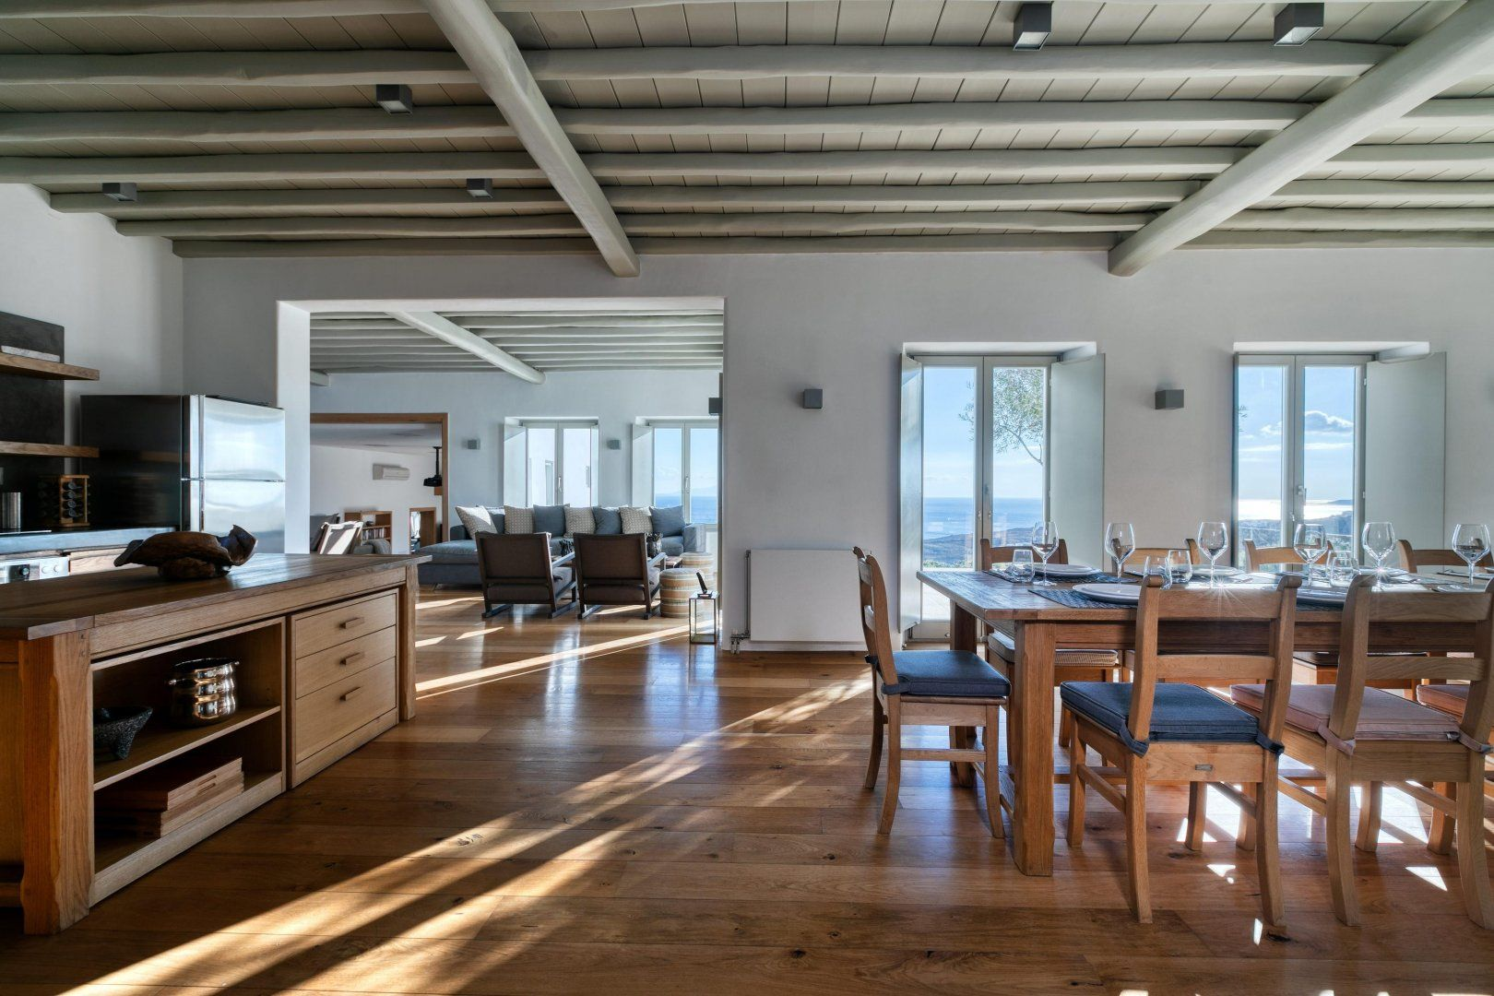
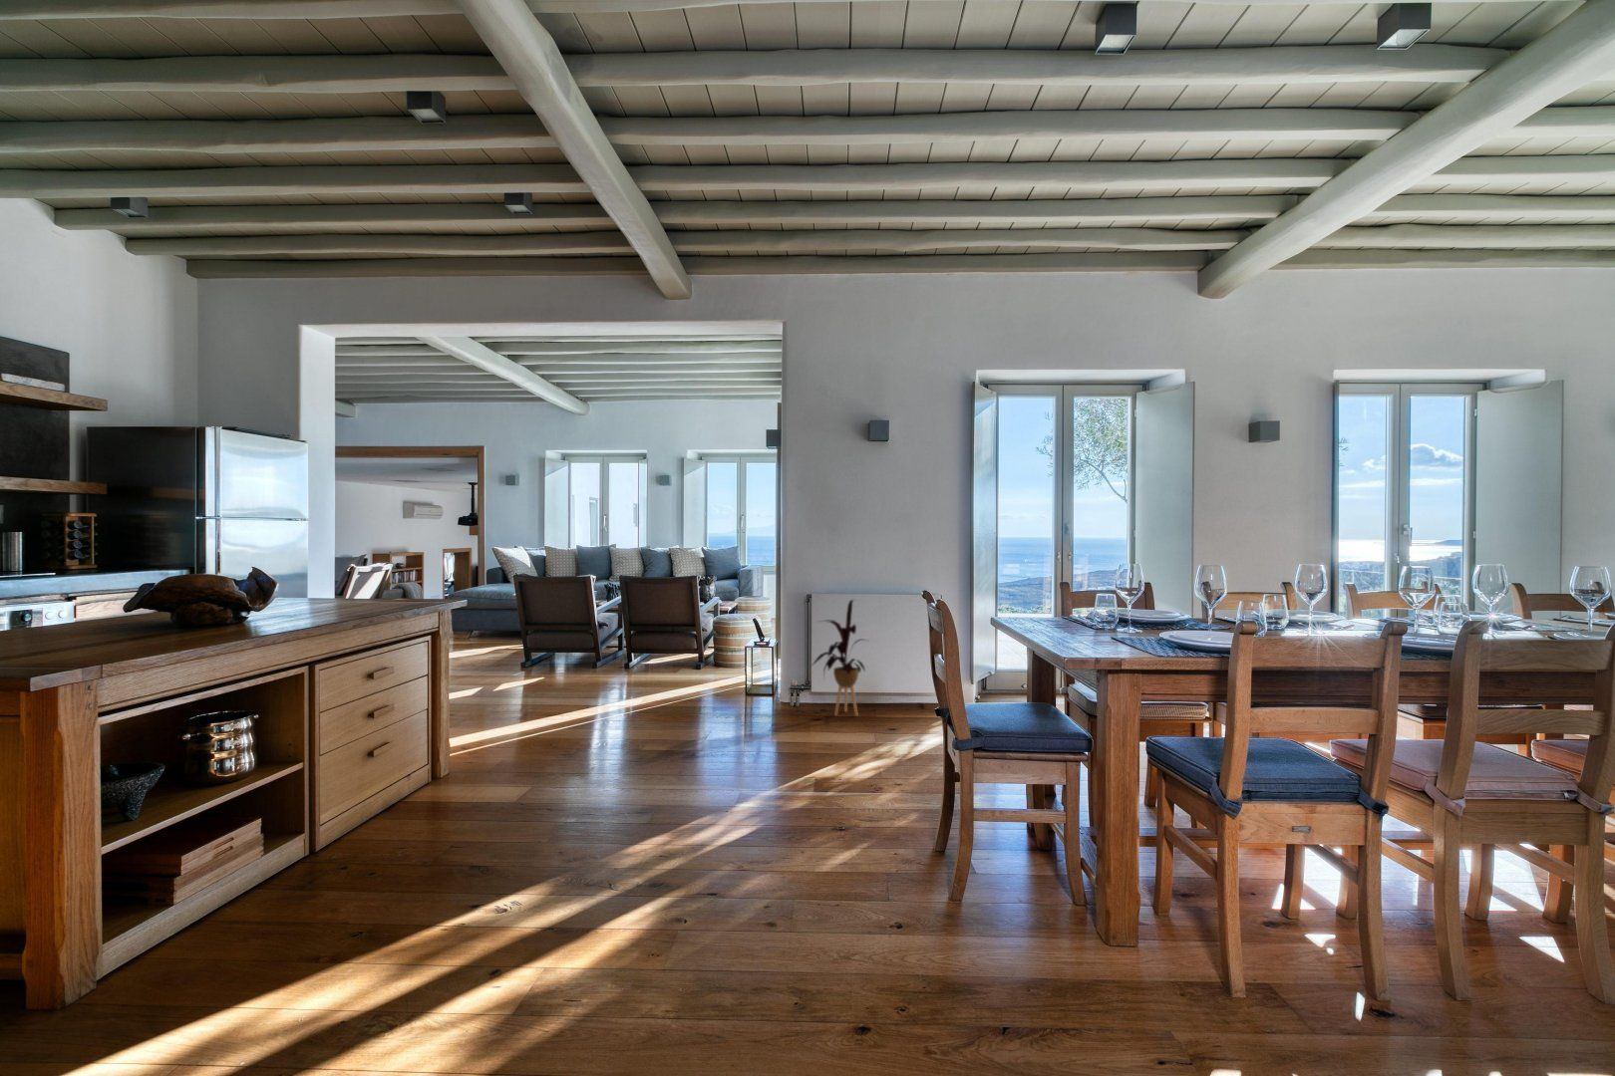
+ house plant (840, 657)
